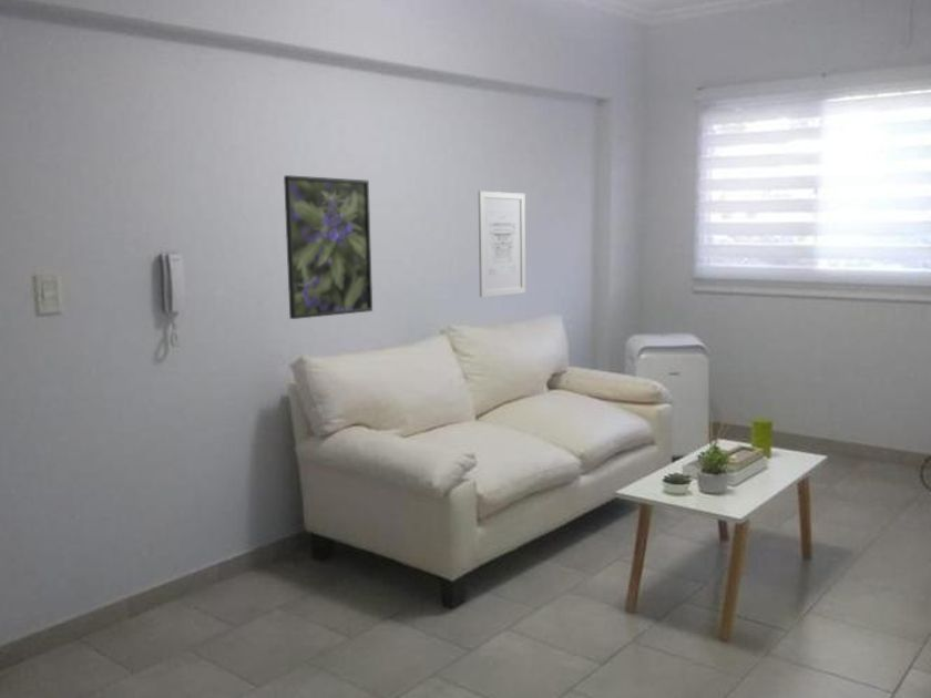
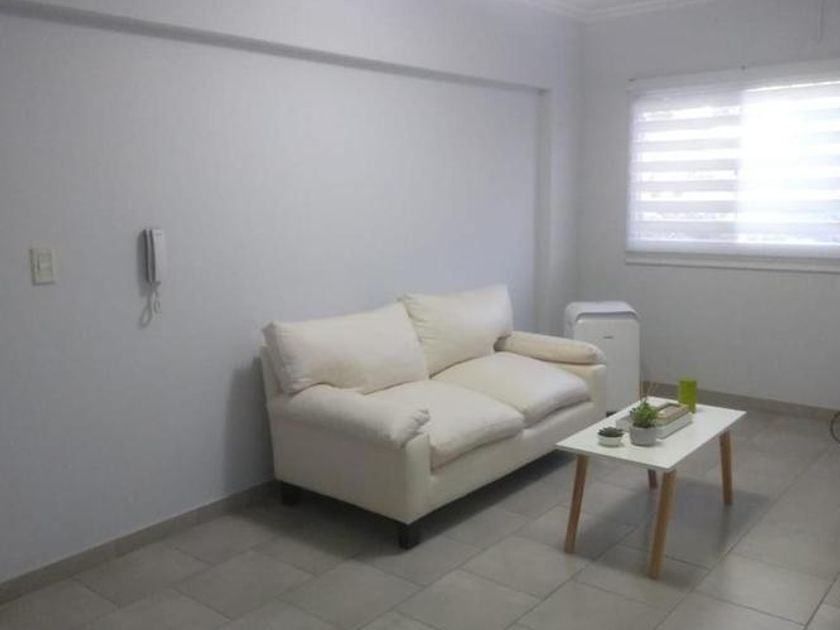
- wall art (502, 244)
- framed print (330, 247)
